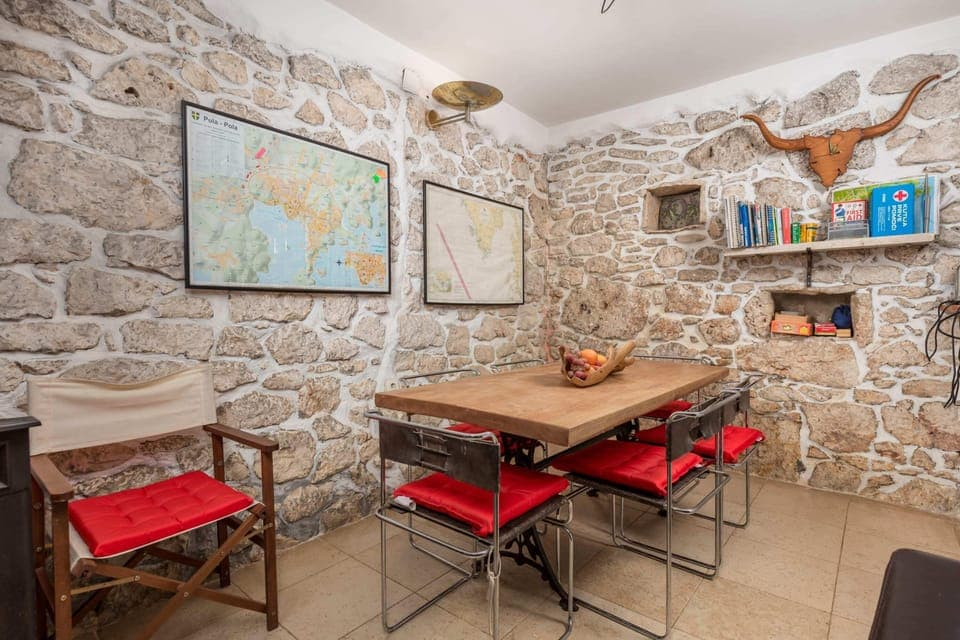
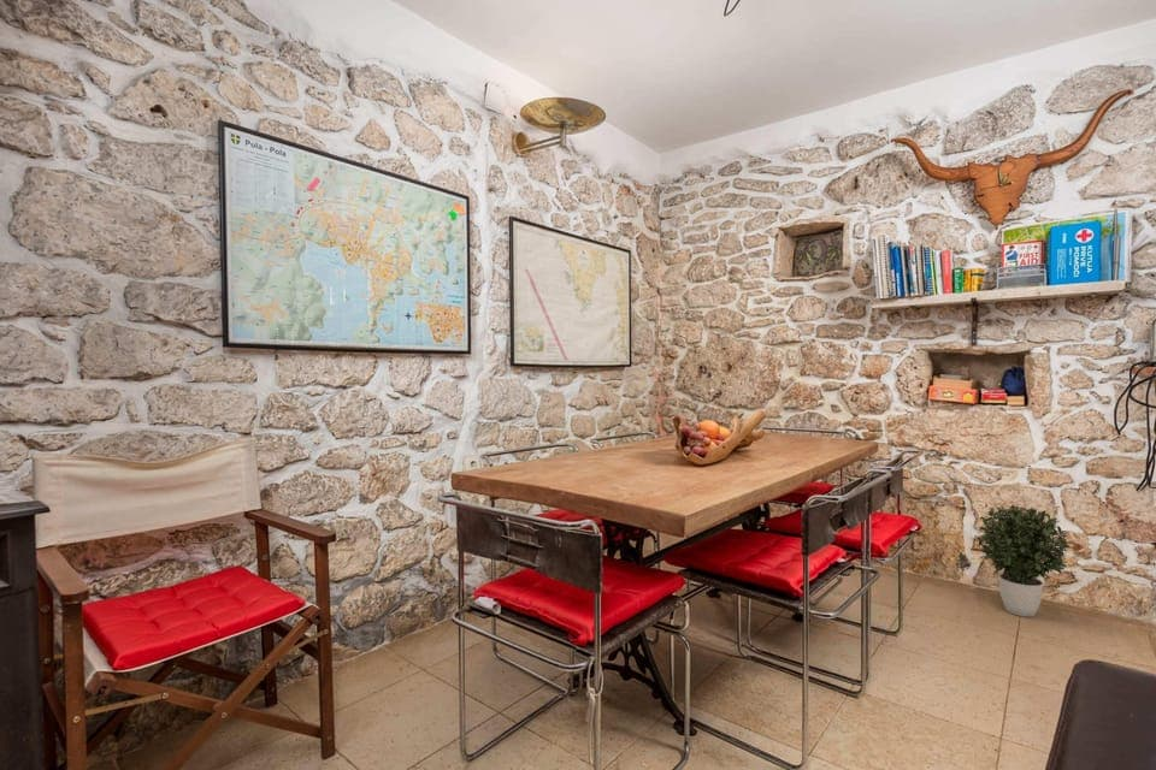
+ potted plant (1022, 559)
